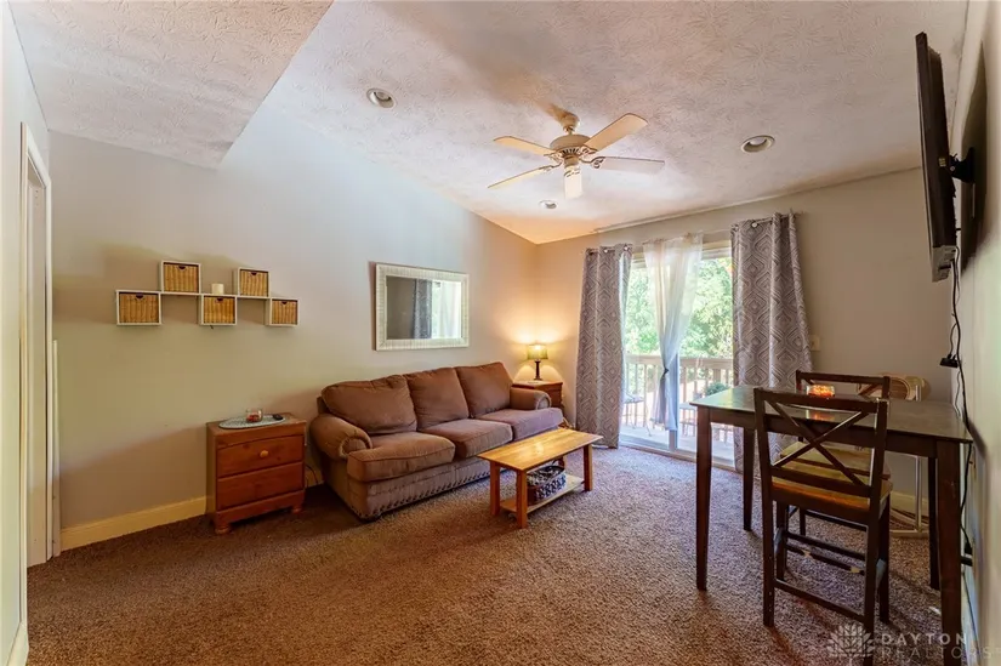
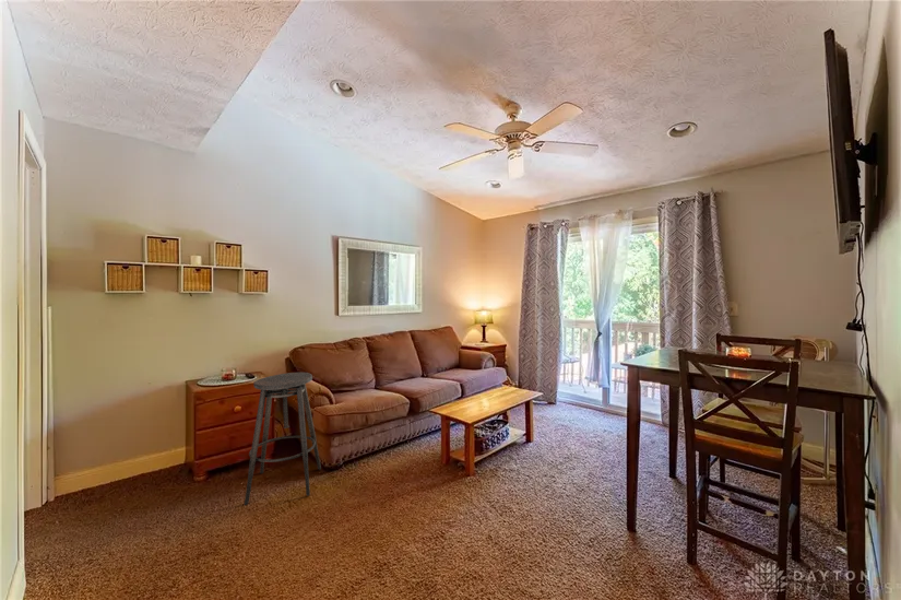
+ stool (284, 427)
